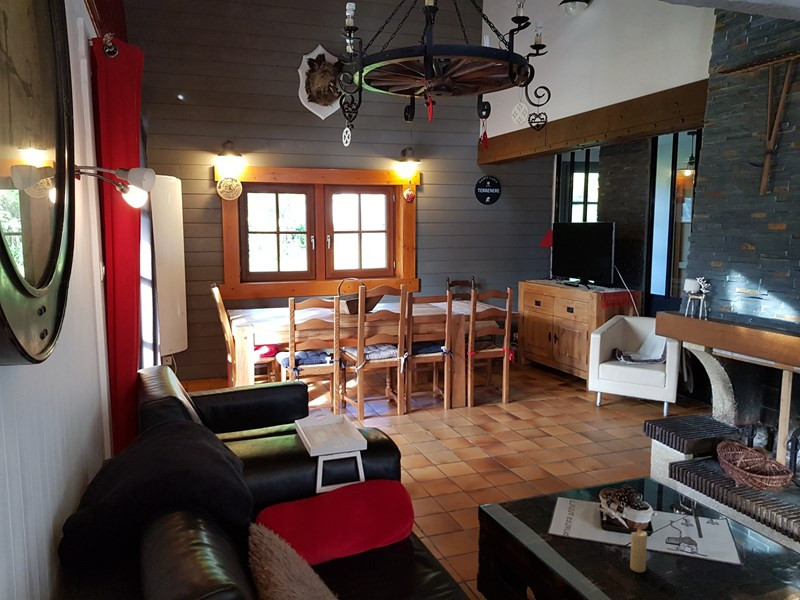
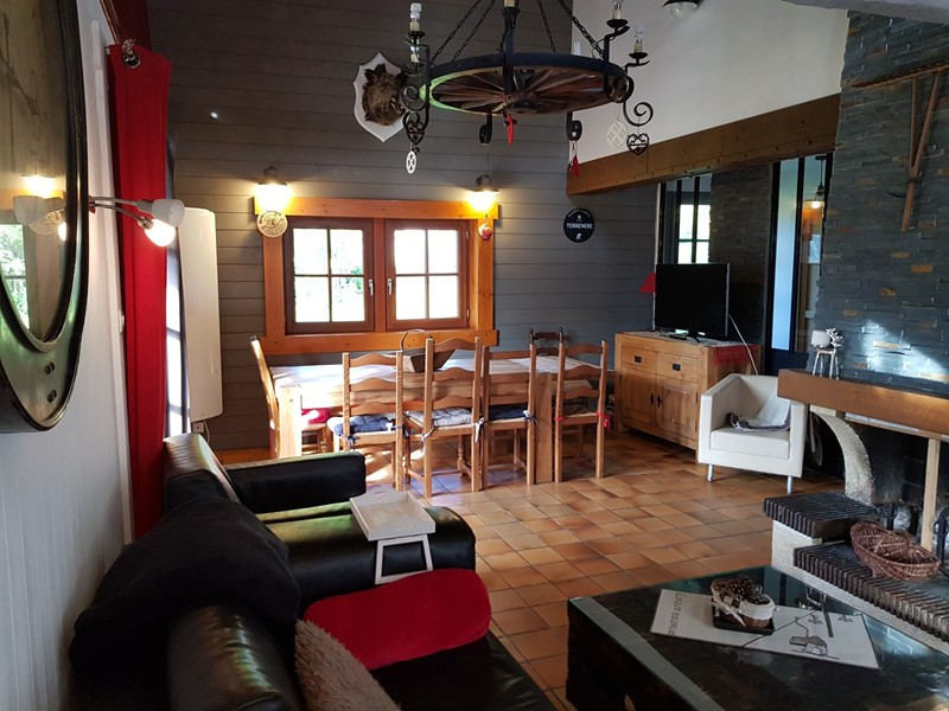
- candle (638, 546)
